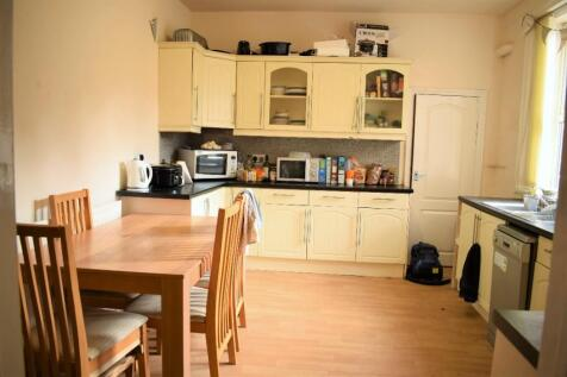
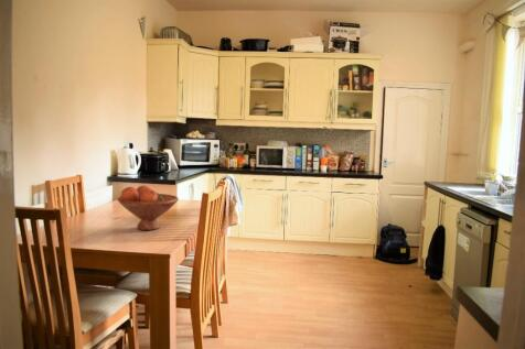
+ fruit bowl (148, 207)
